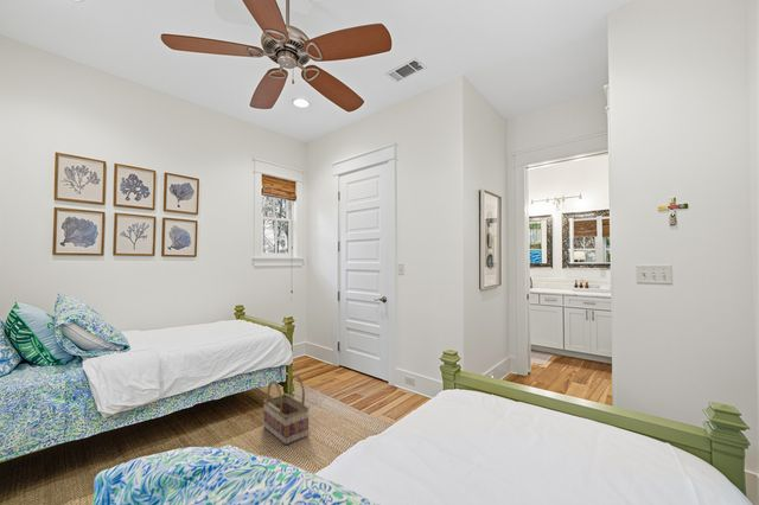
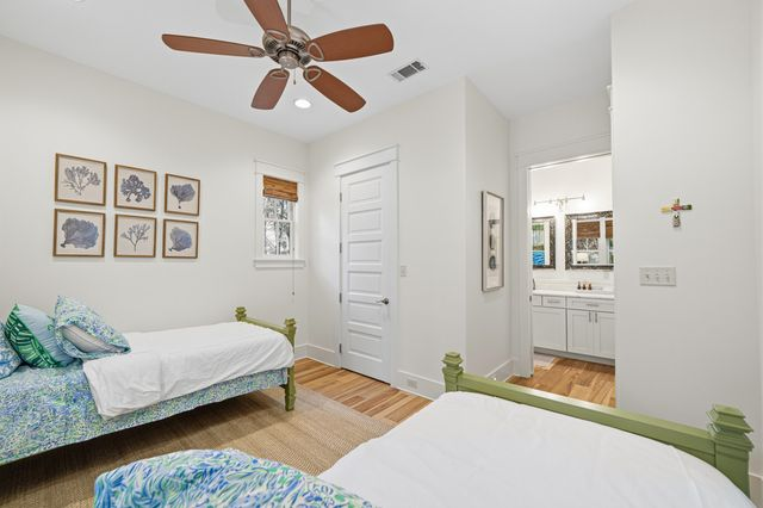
- basket (285, 404)
